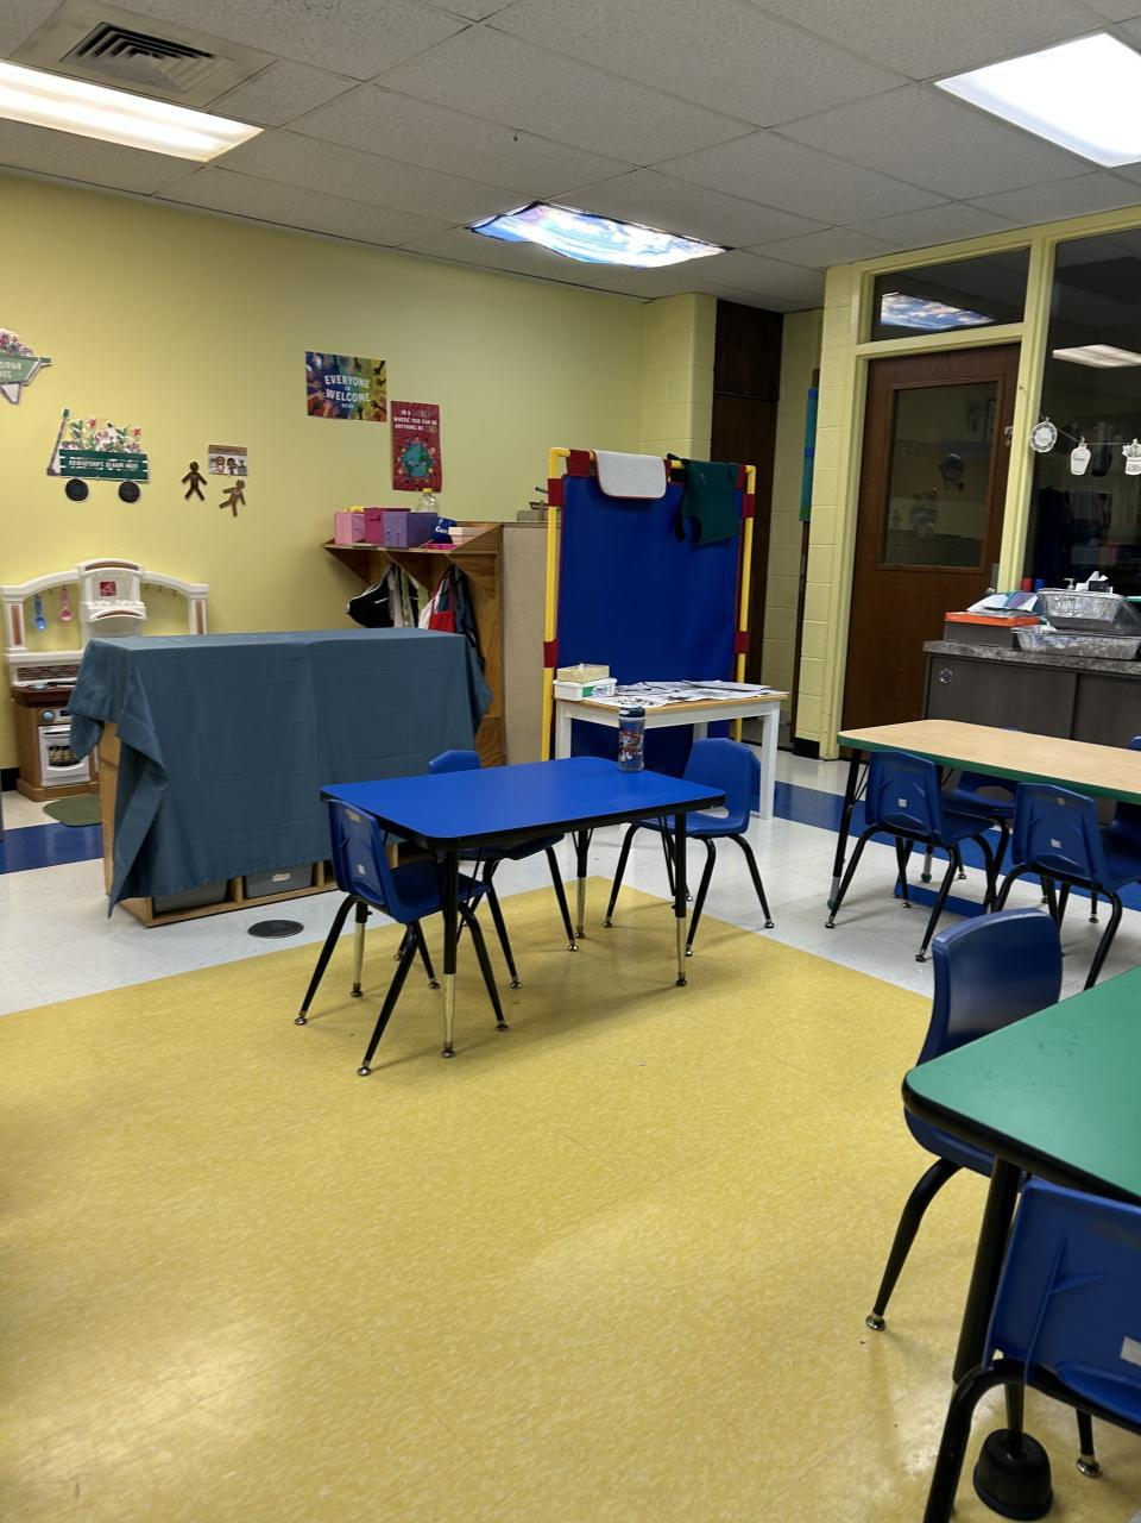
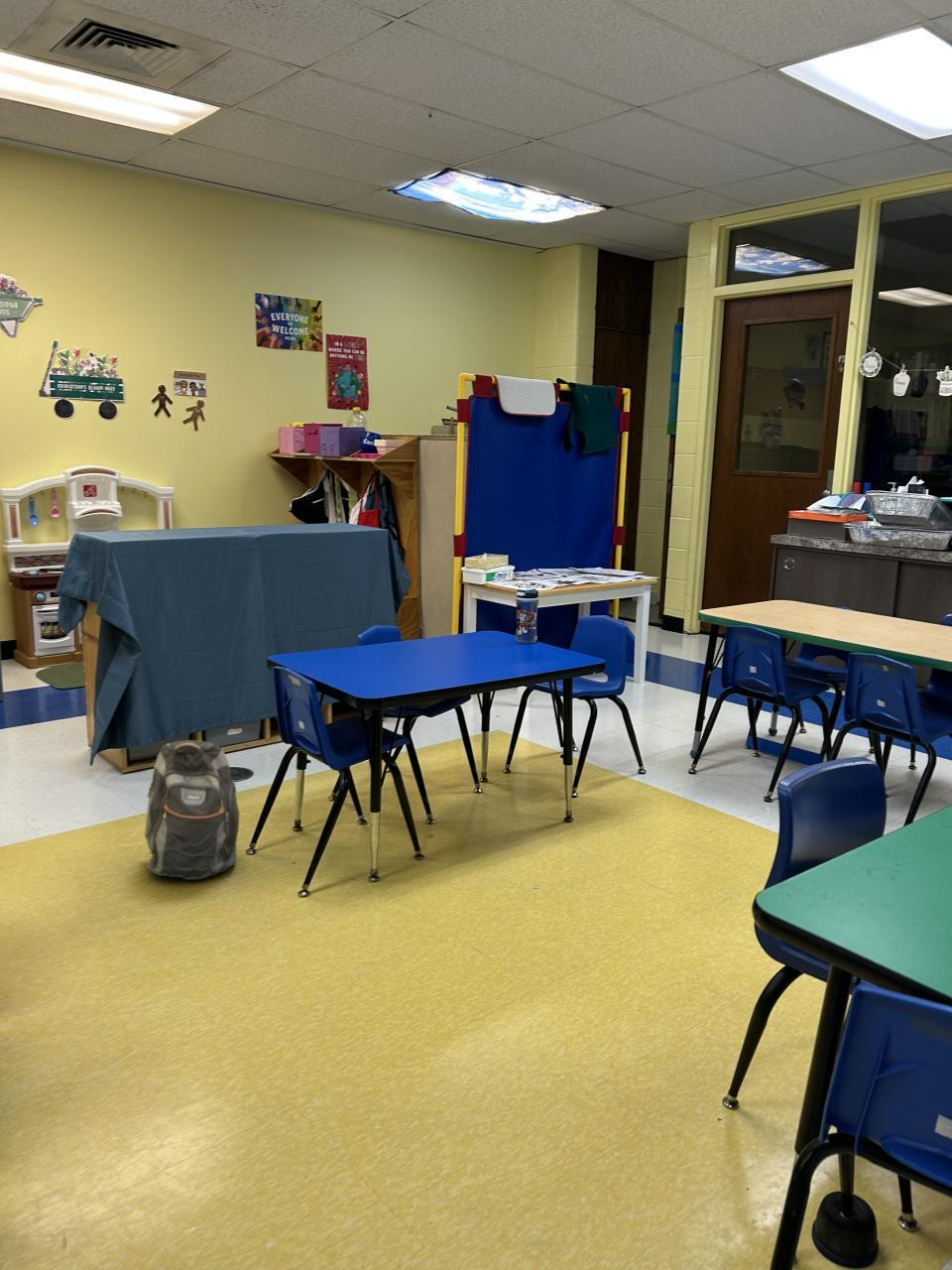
+ backpack (191, 804)
